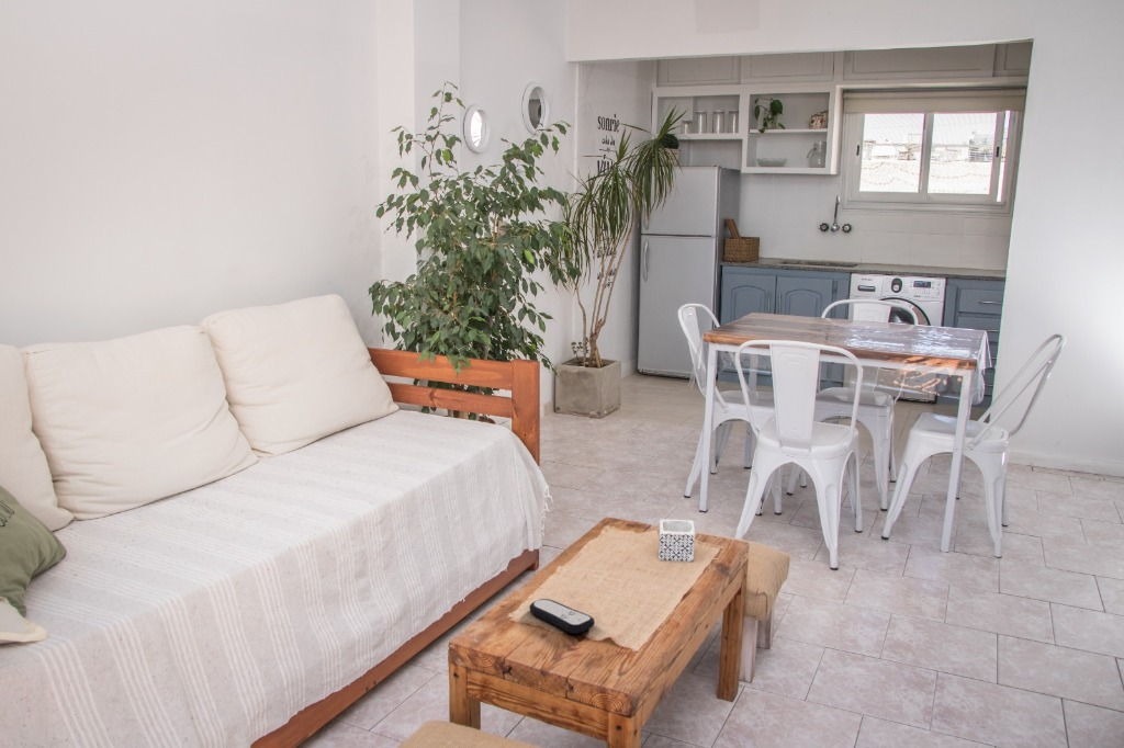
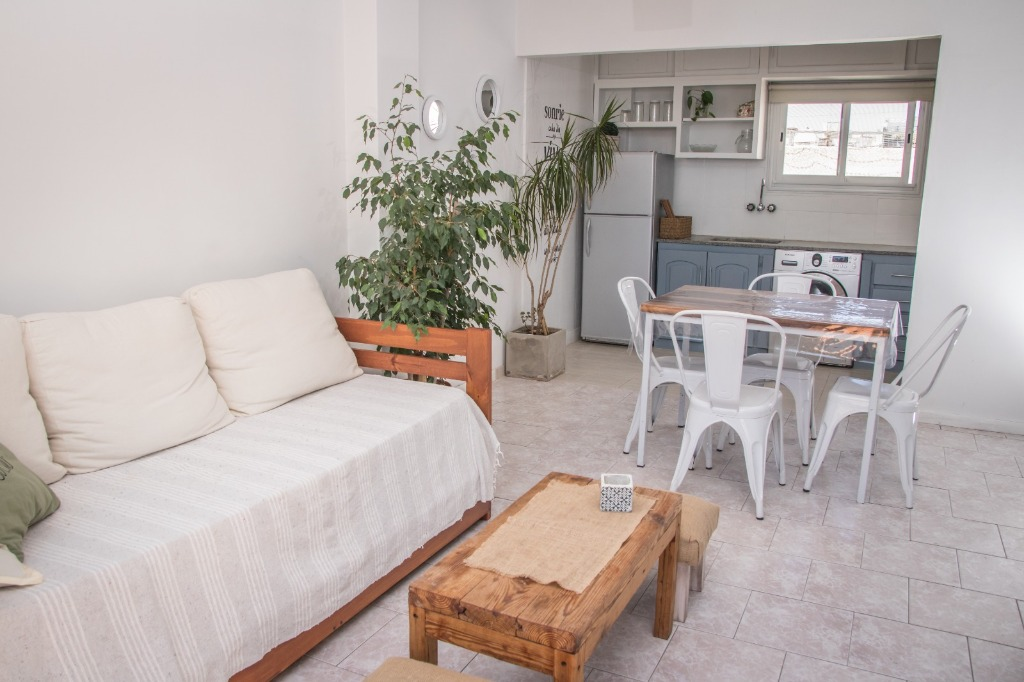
- remote control (560, 614)
